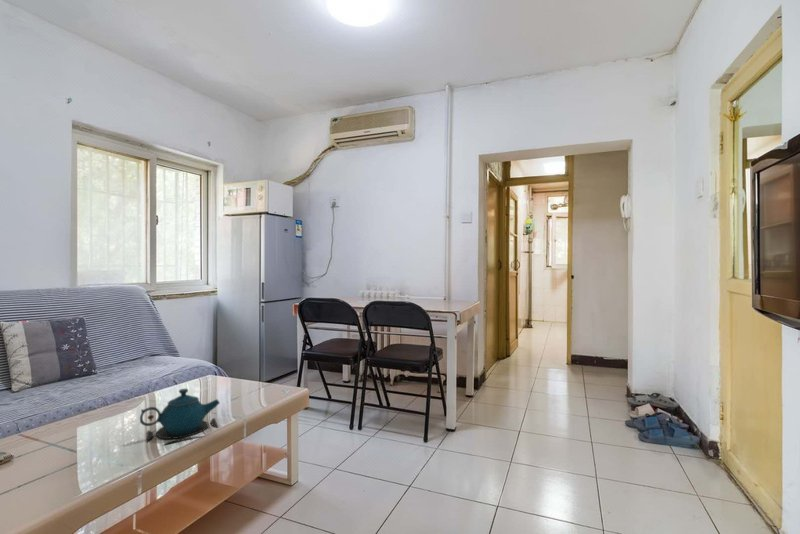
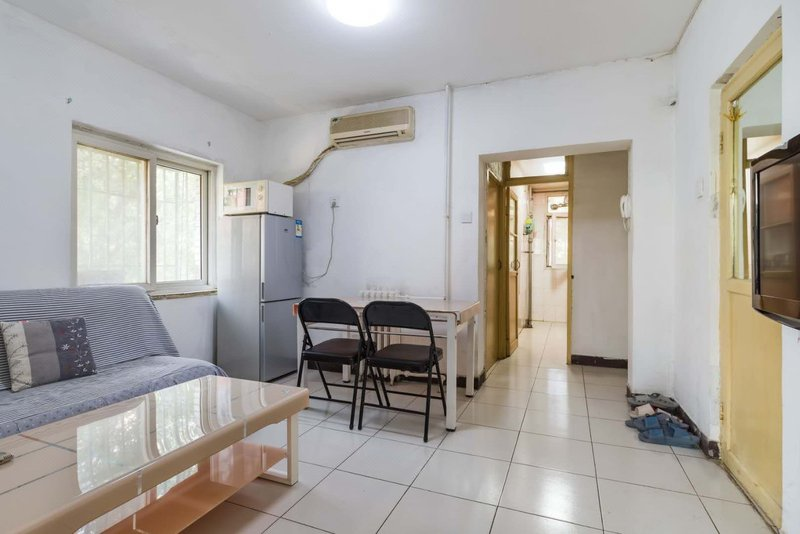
- teapot (181, 409)
